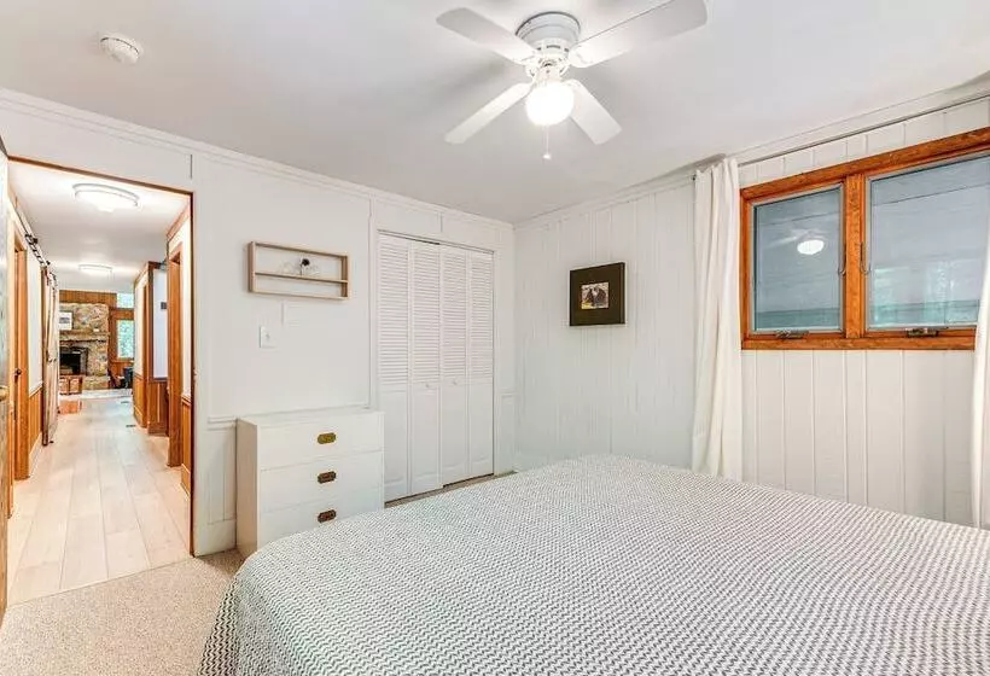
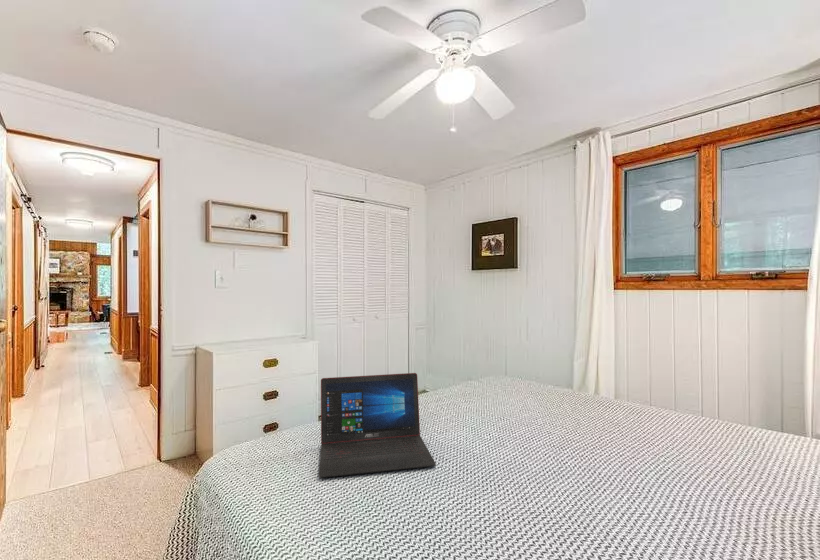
+ laptop (374, 419)
